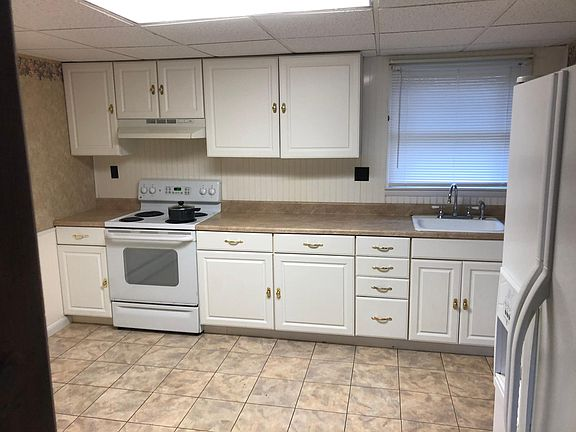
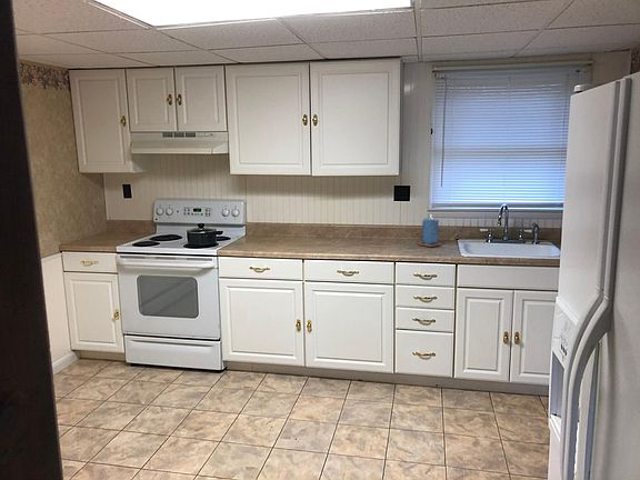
+ candle (429, 229)
